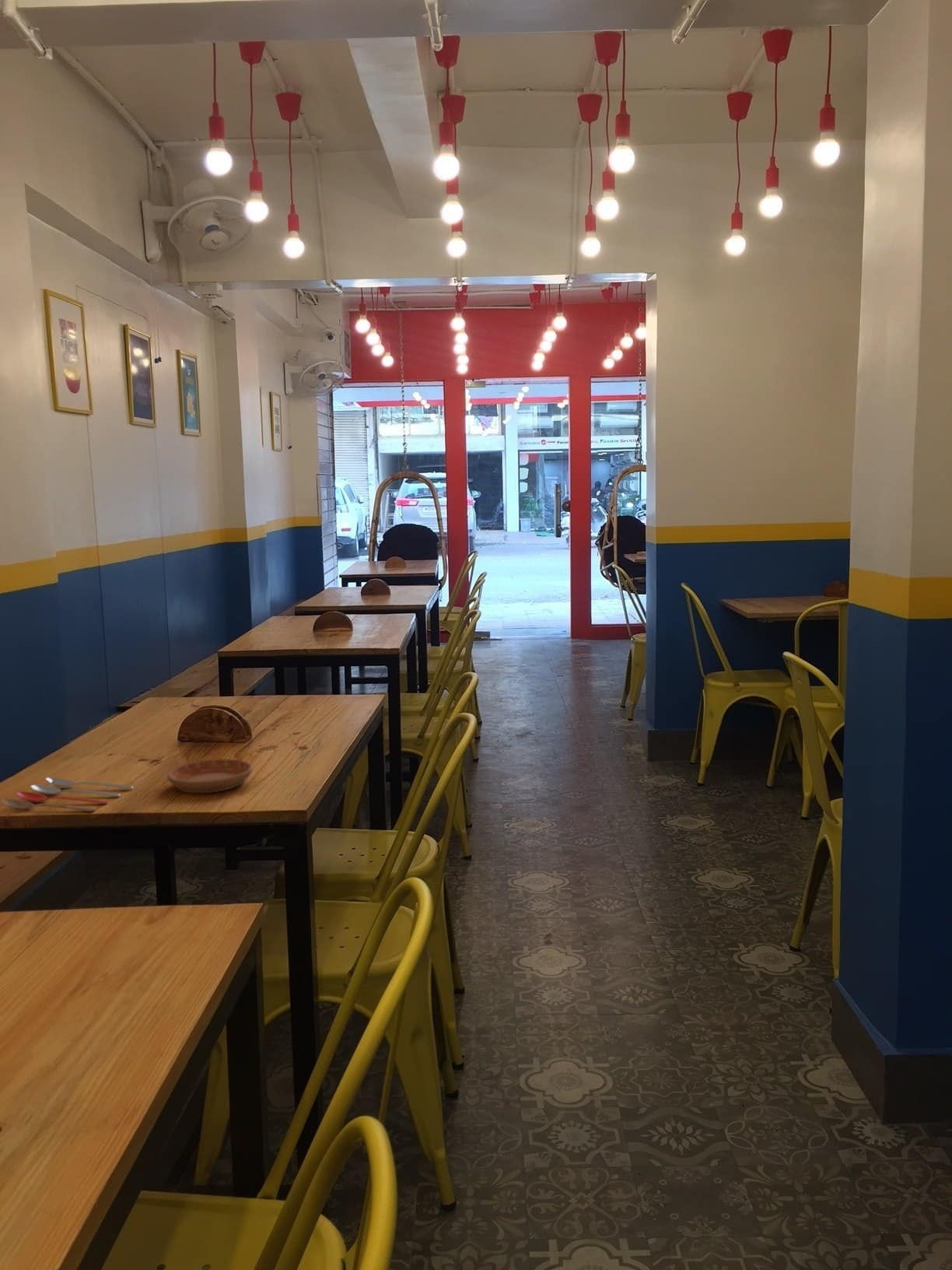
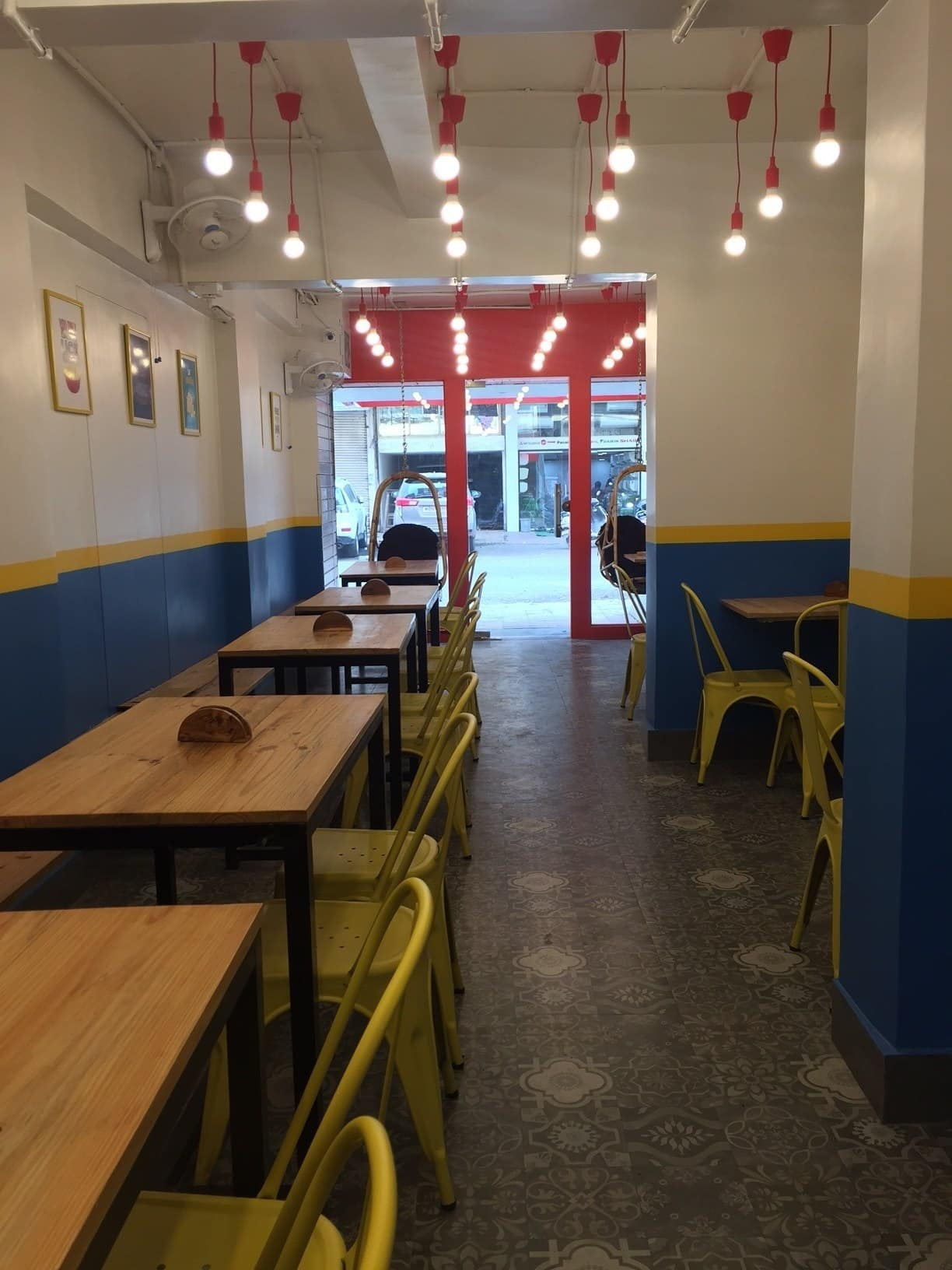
- saucer (210, 777)
- cooking utensil (68, 791)
